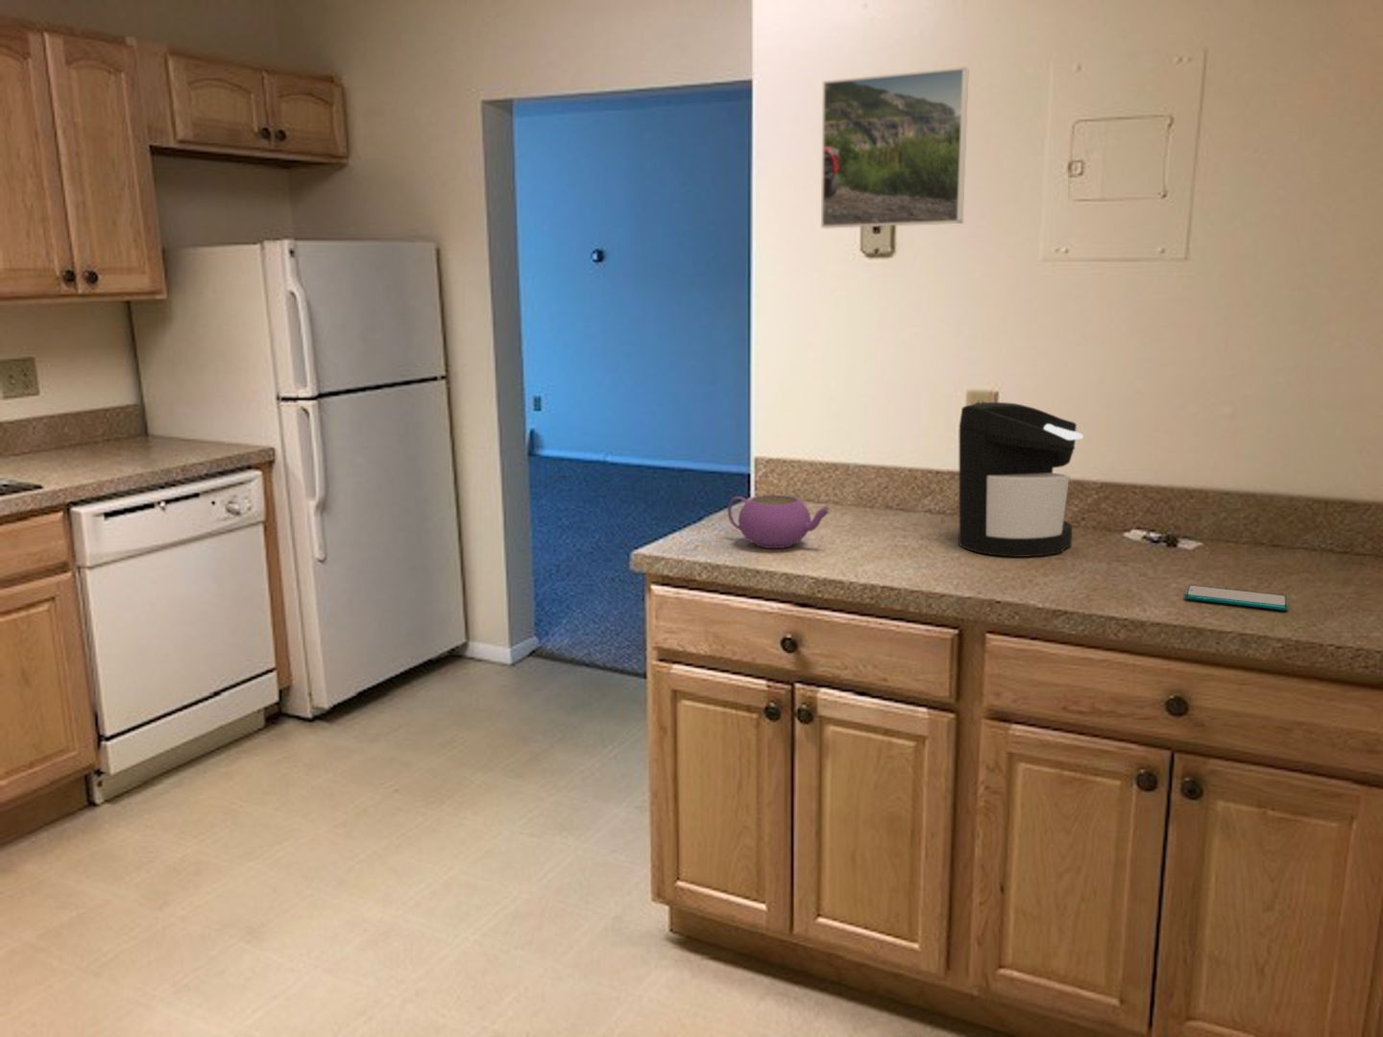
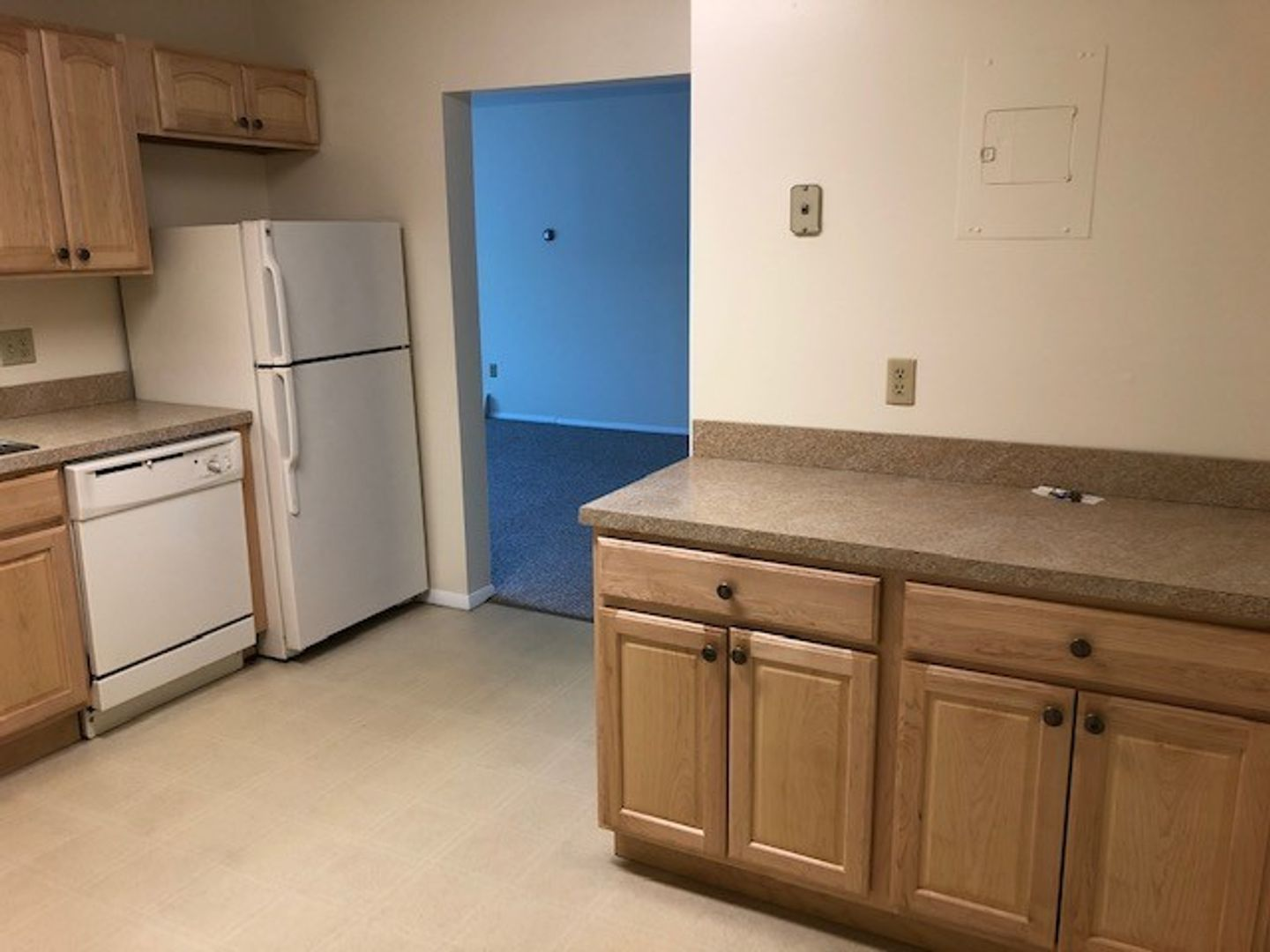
- coffee maker (1021, 474)
- teapot (776, 522)
- smartphone (1235, 596)
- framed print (891, 150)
